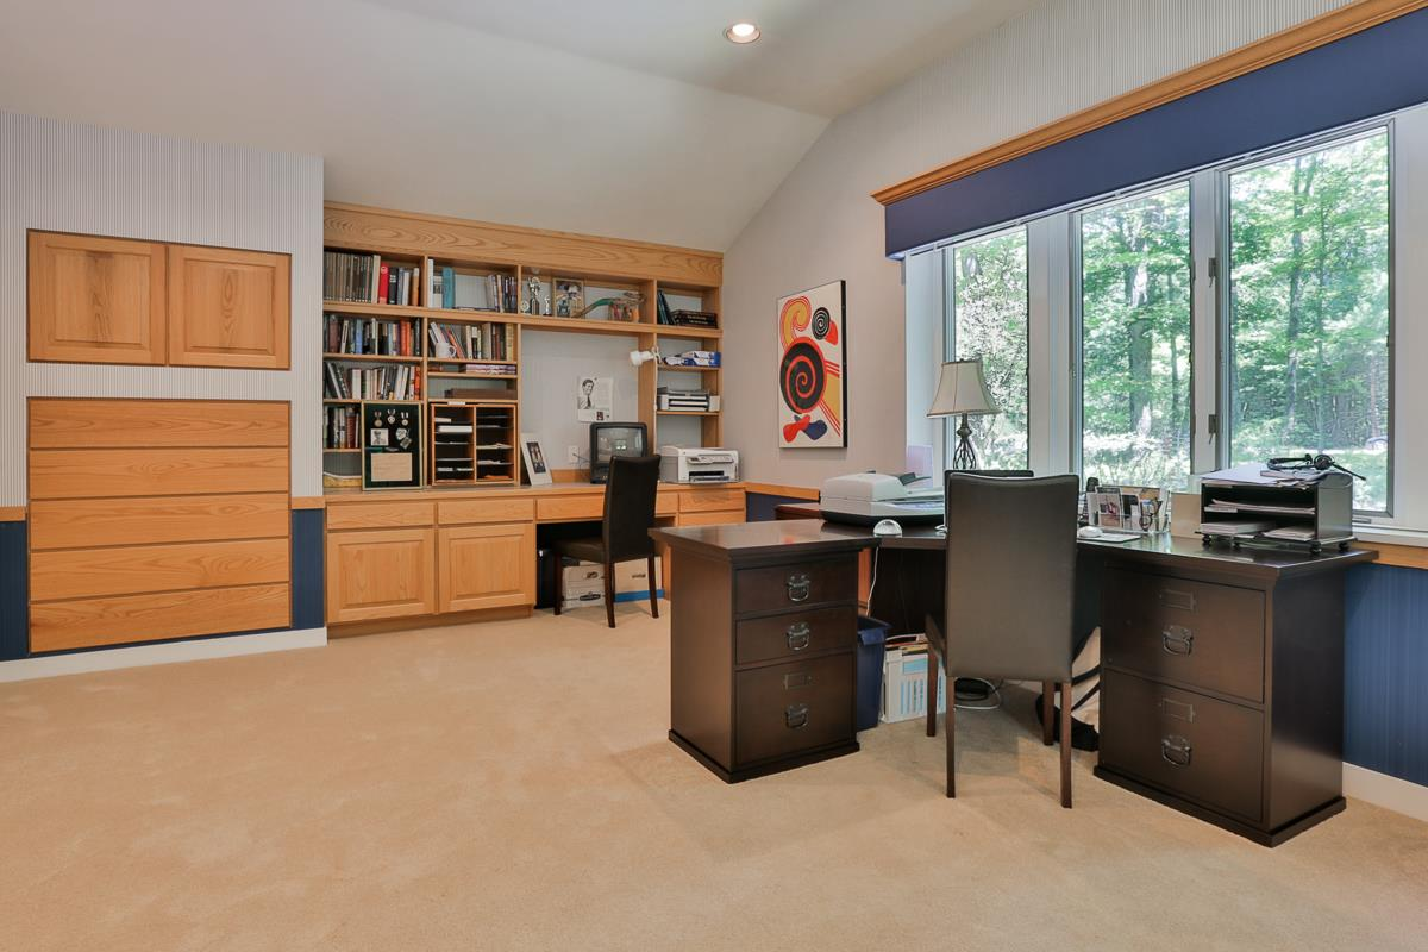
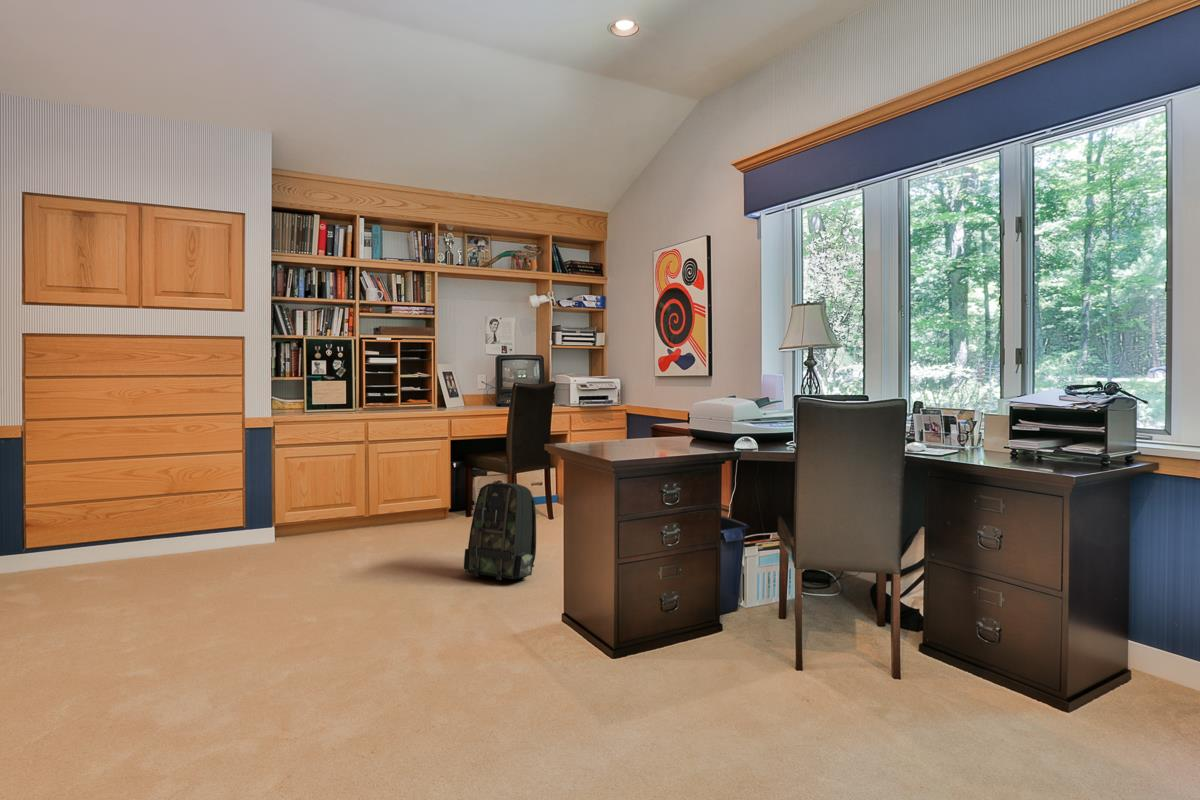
+ backpack (505, 528)
